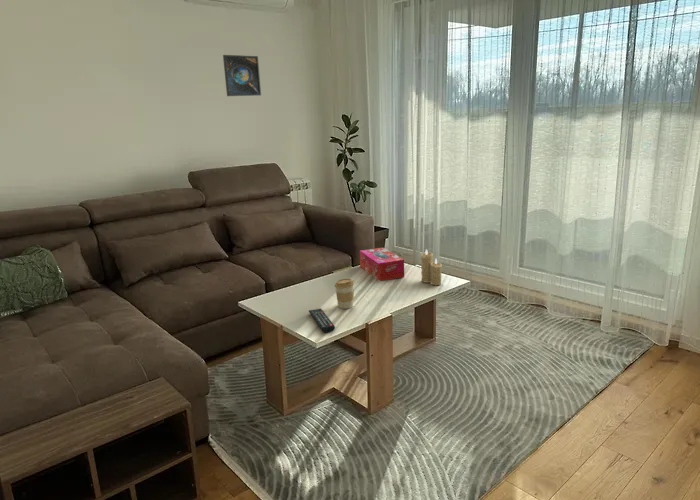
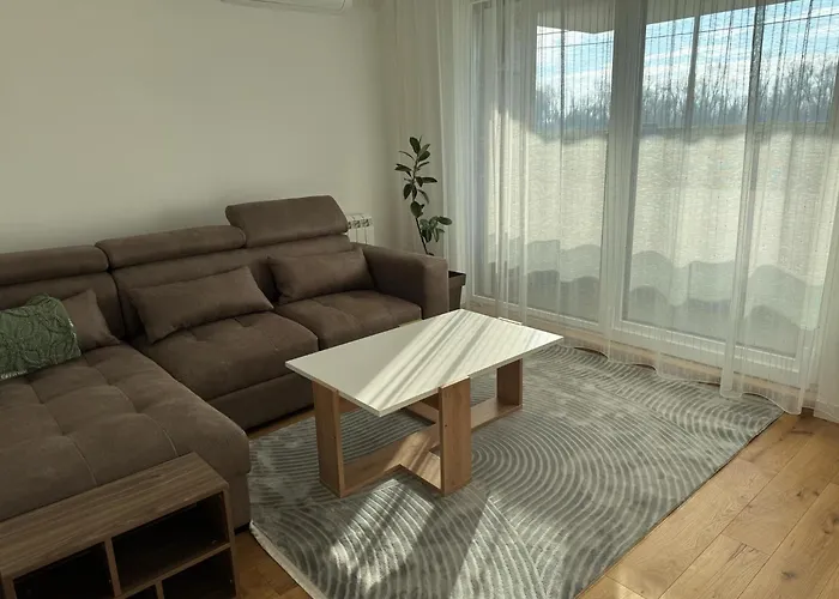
- remote control (321, 319)
- coffee cup (344, 293)
- tissue box (381, 263)
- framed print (242, 75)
- candle (431, 266)
